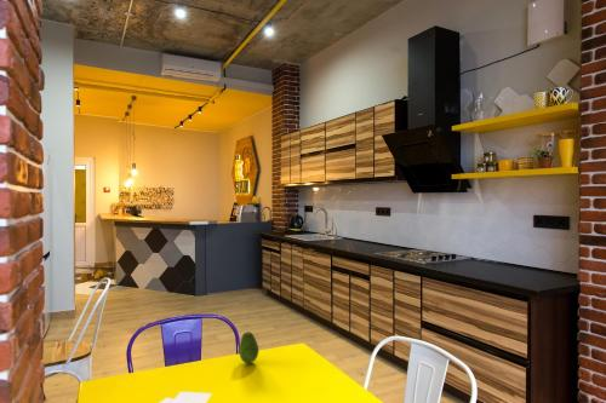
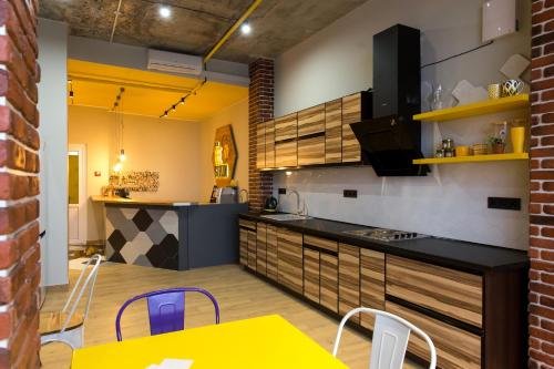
- fruit (248, 347)
